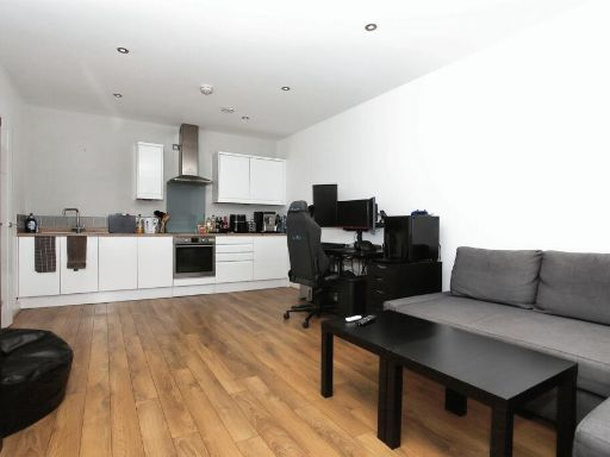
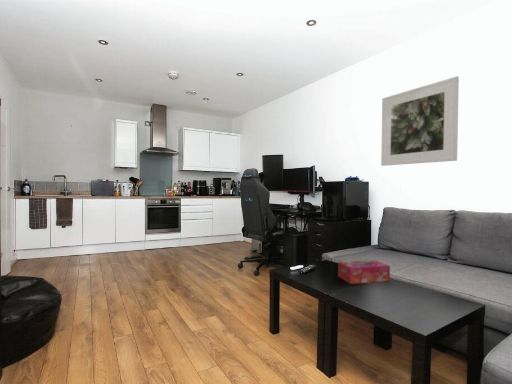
+ tissue box (363, 271)
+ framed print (415, 126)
